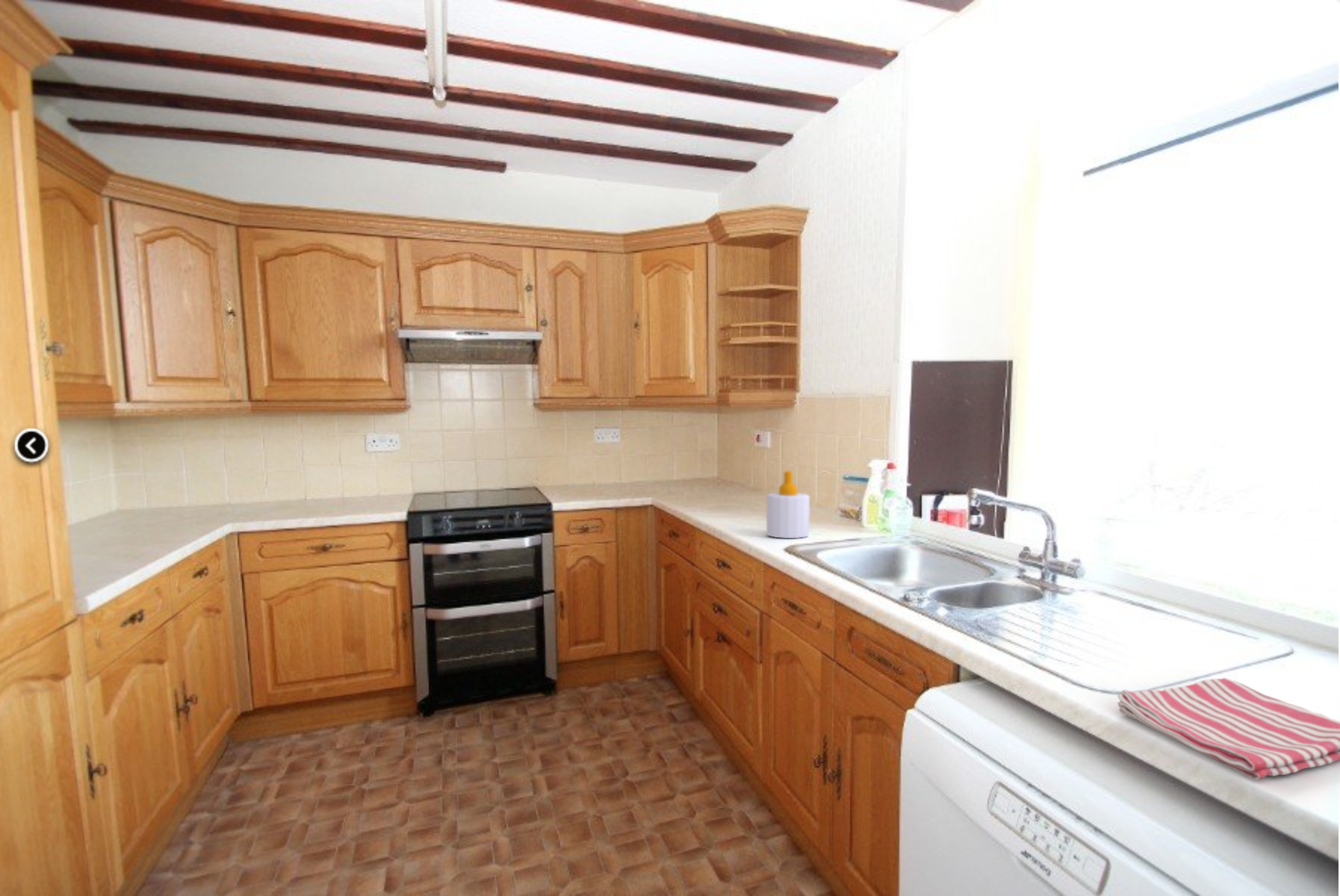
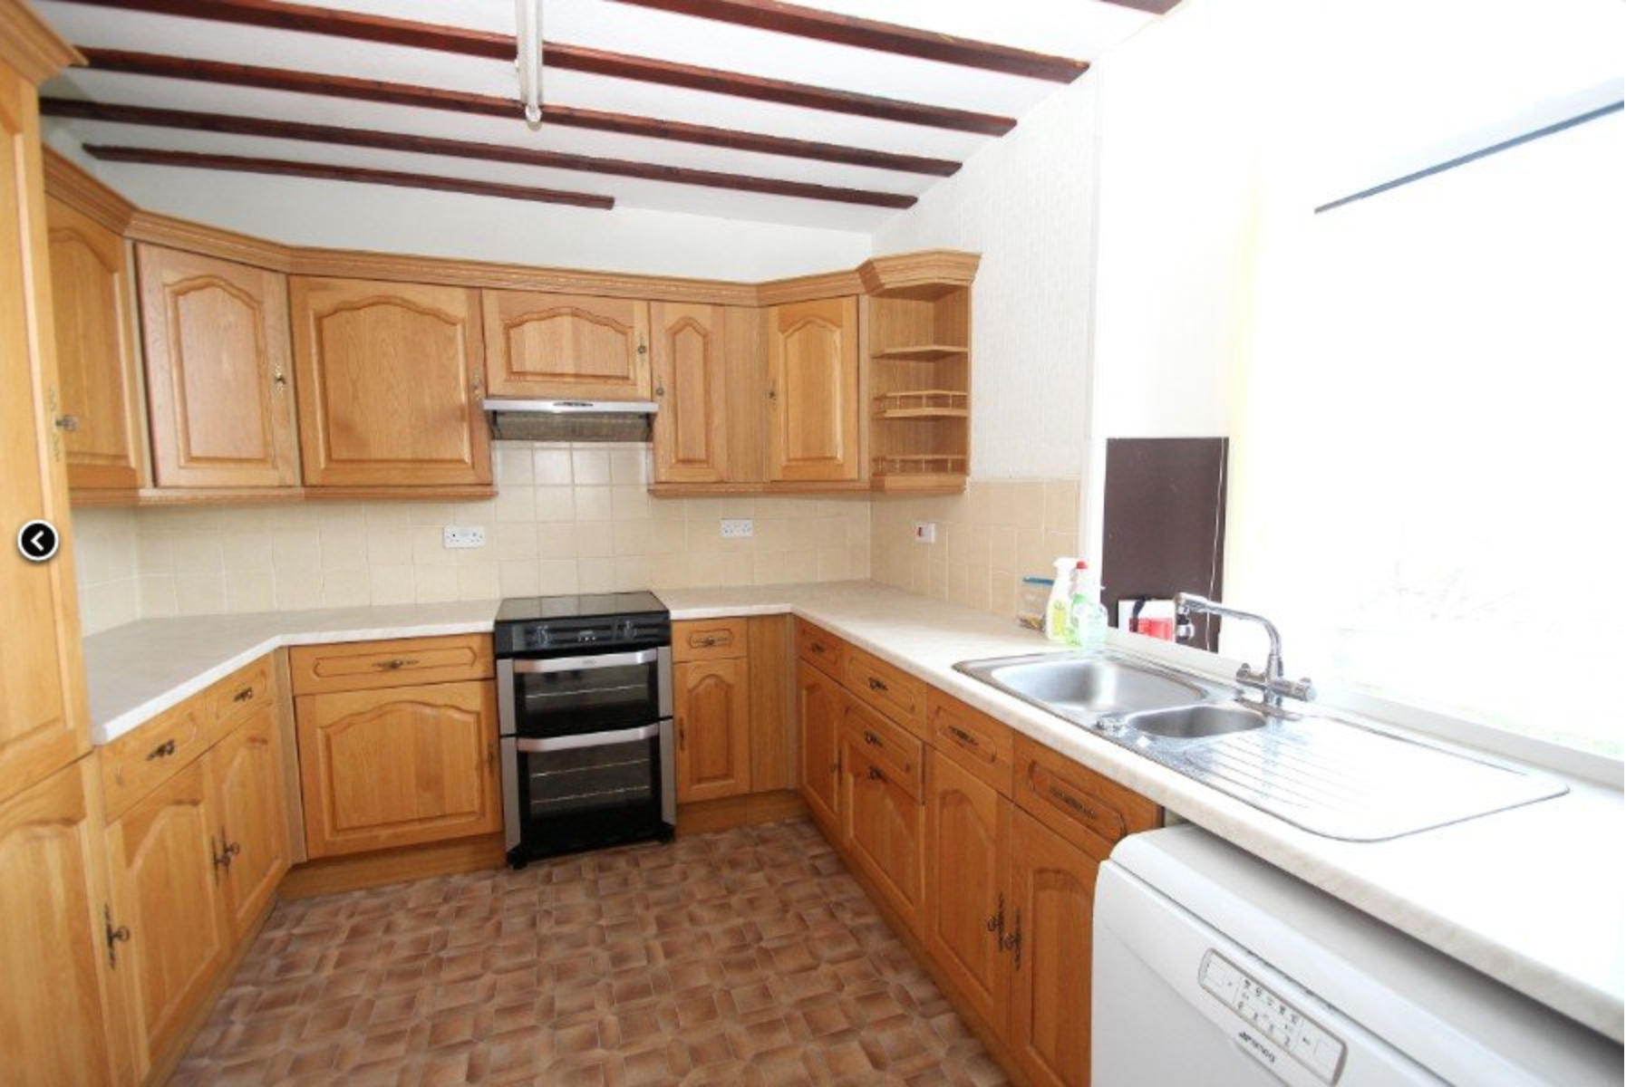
- soap bottle (788, 503)
- dish towel (1242, 719)
